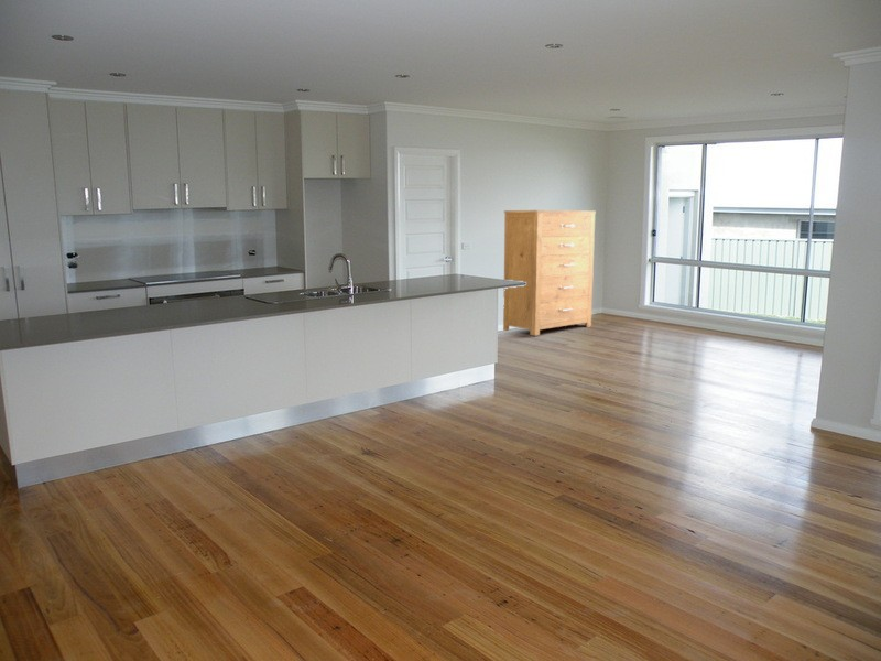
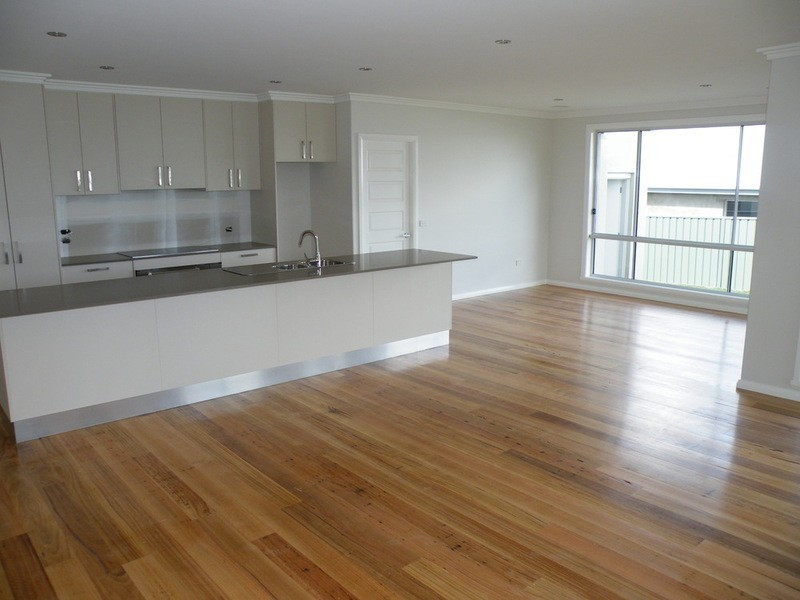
- dresser (551, 270)
